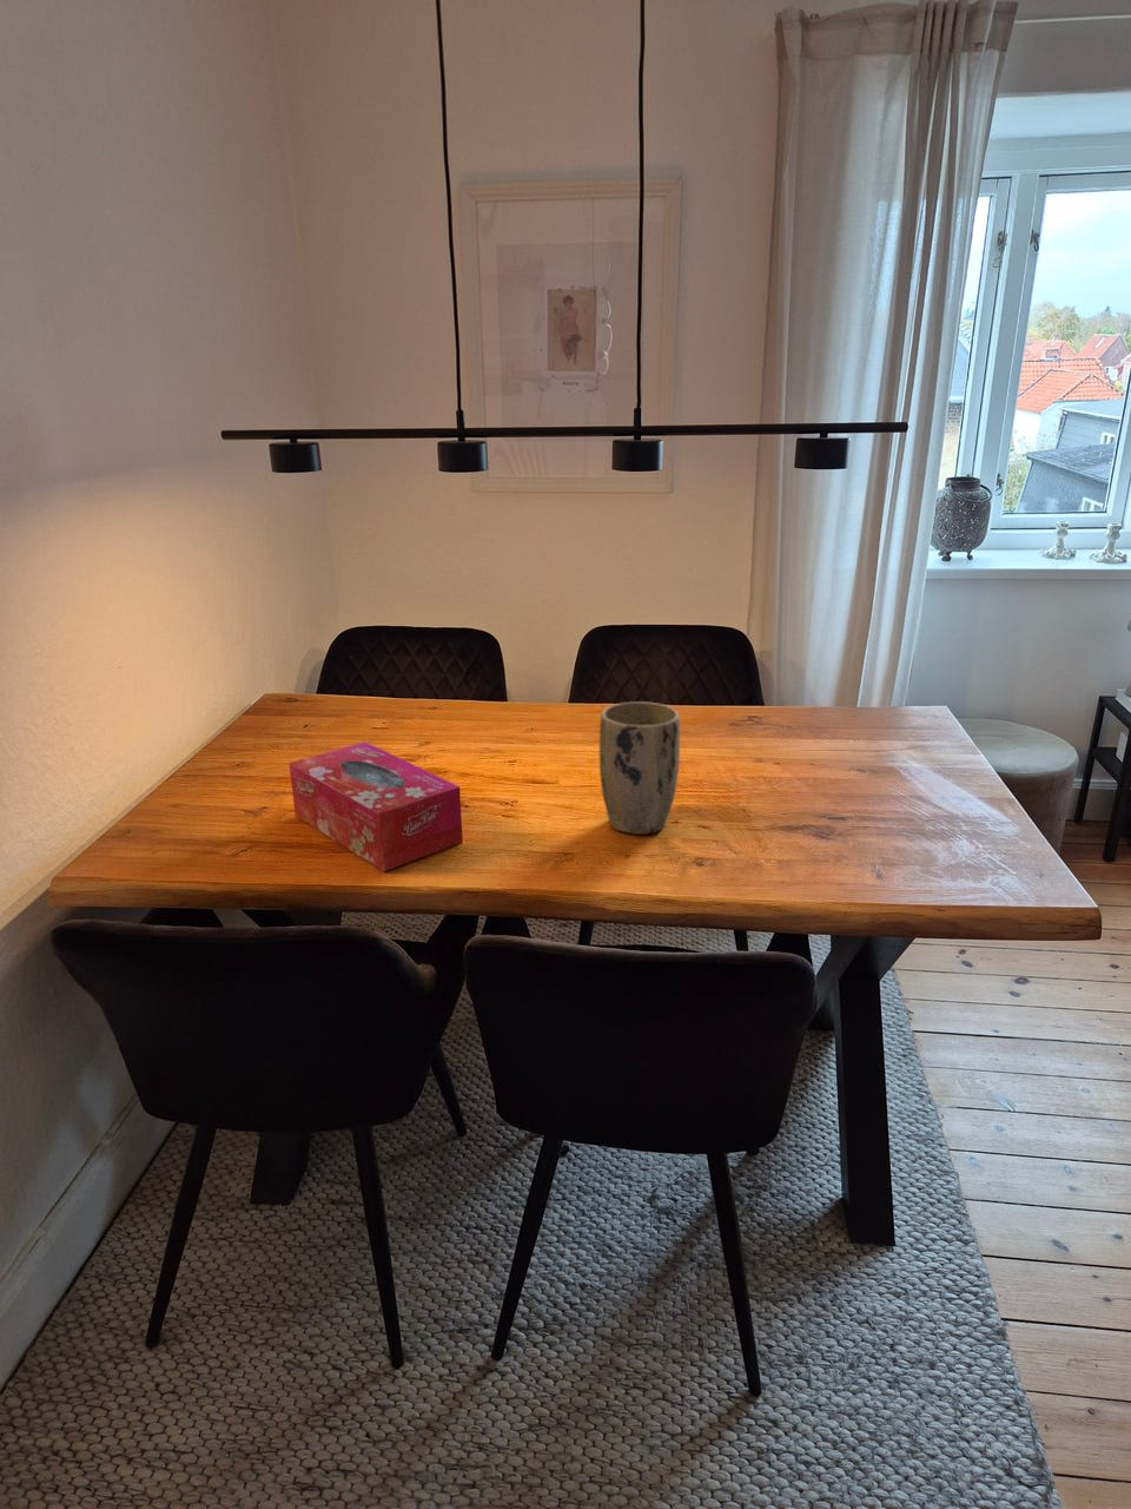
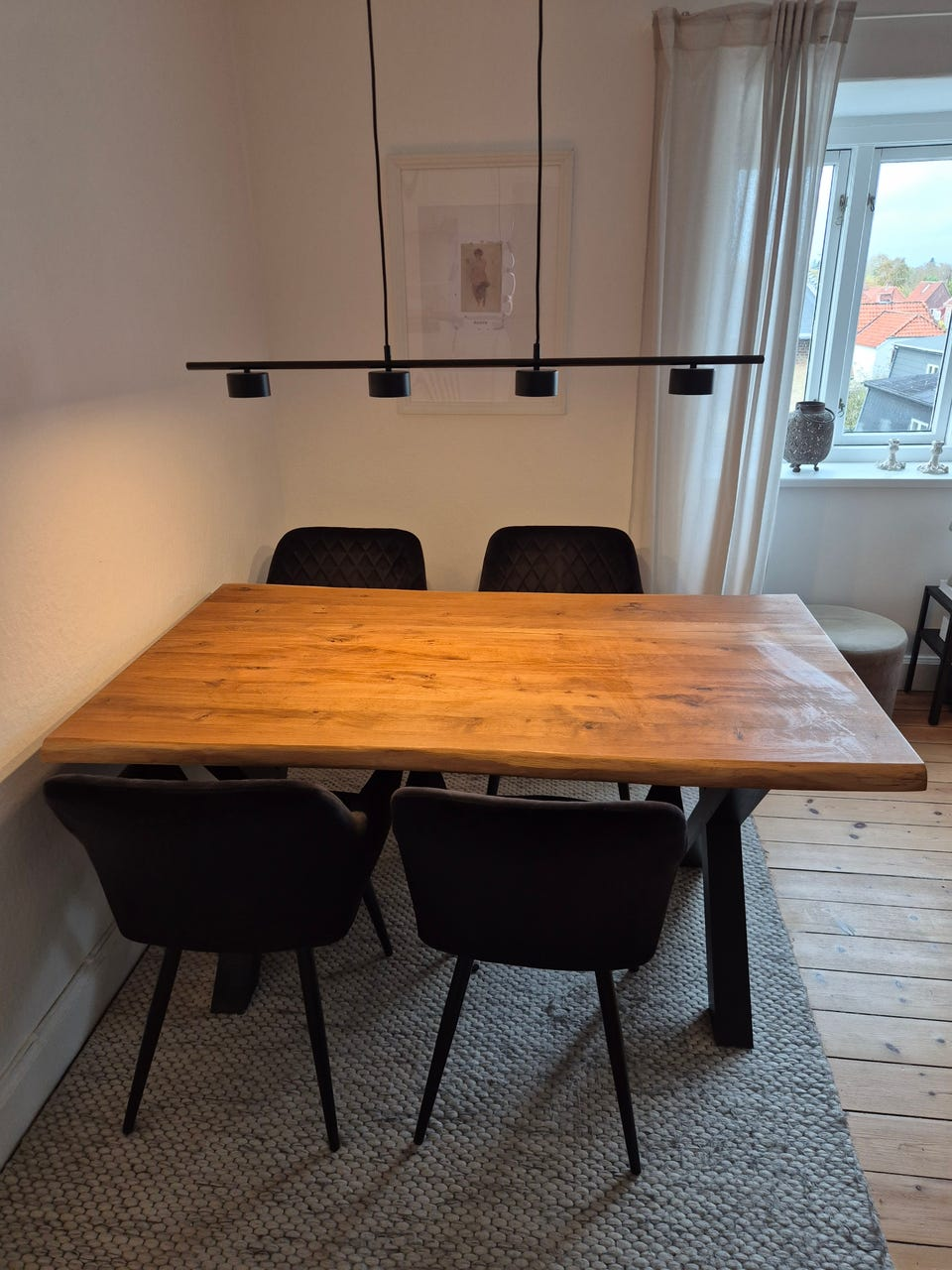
- plant pot (638, 769)
- tissue box (373, 801)
